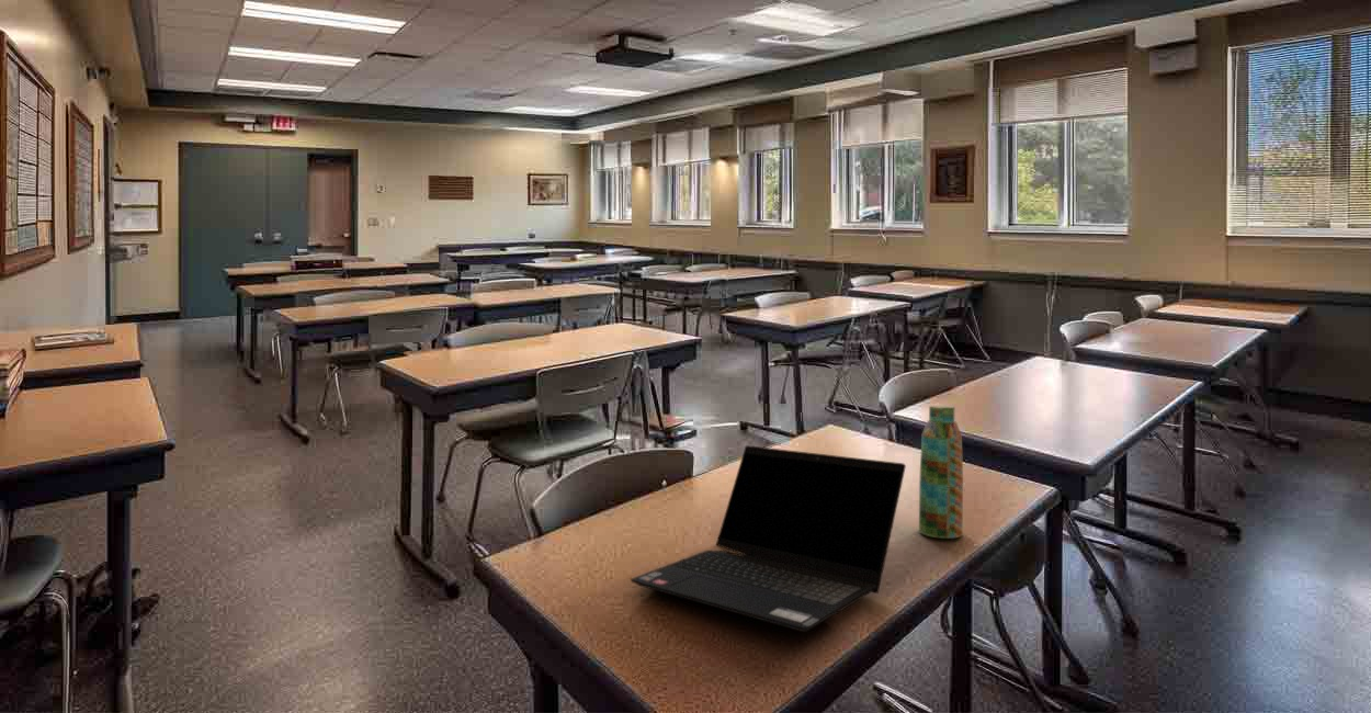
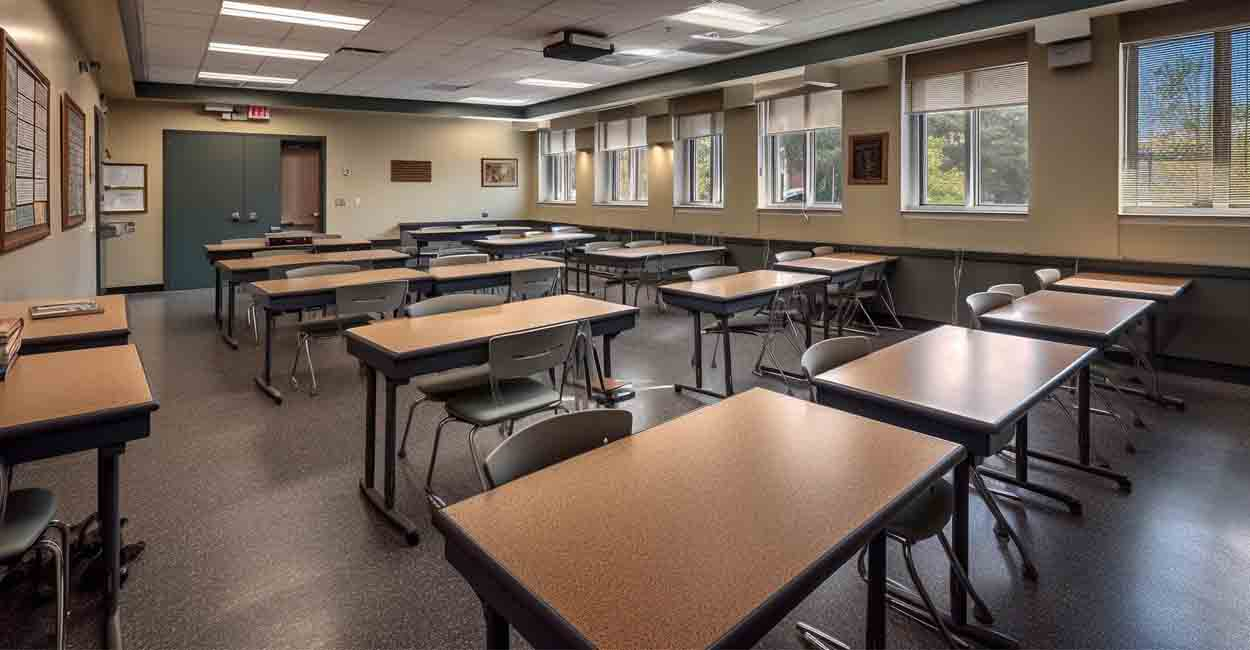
- laptop computer (770, 524)
- water bottle (941, 469)
